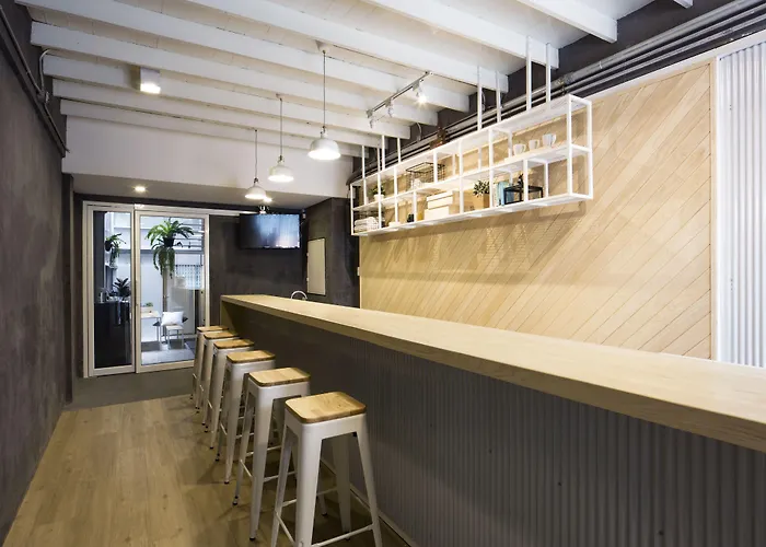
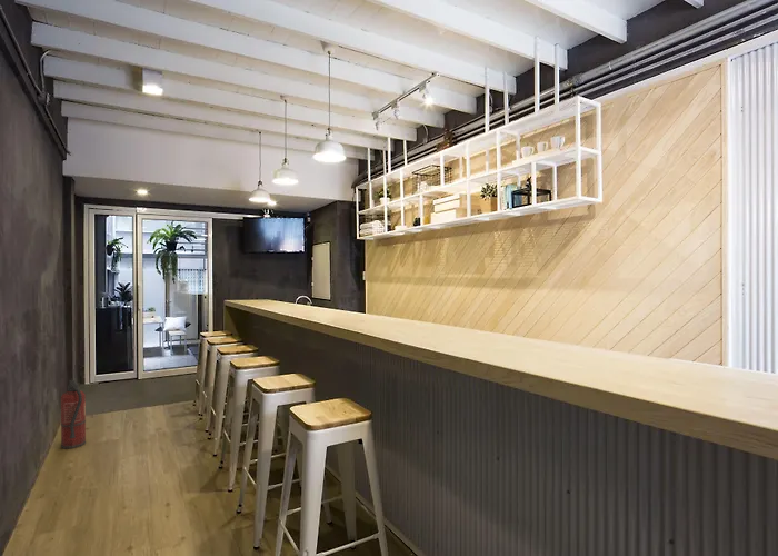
+ fire extinguisher (72, 414)
